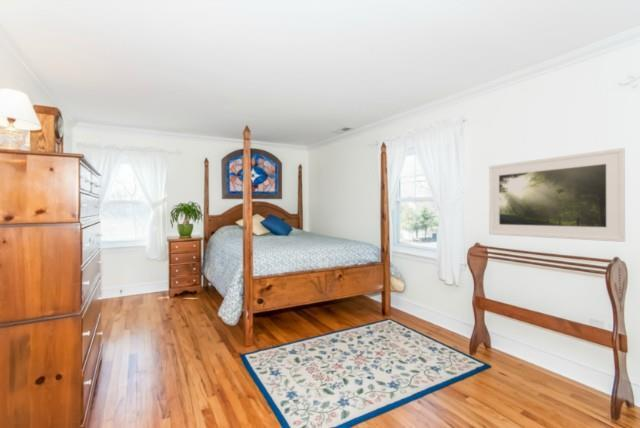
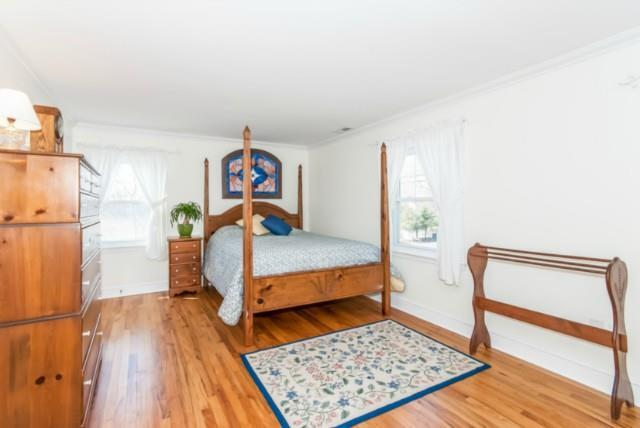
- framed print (546, 198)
